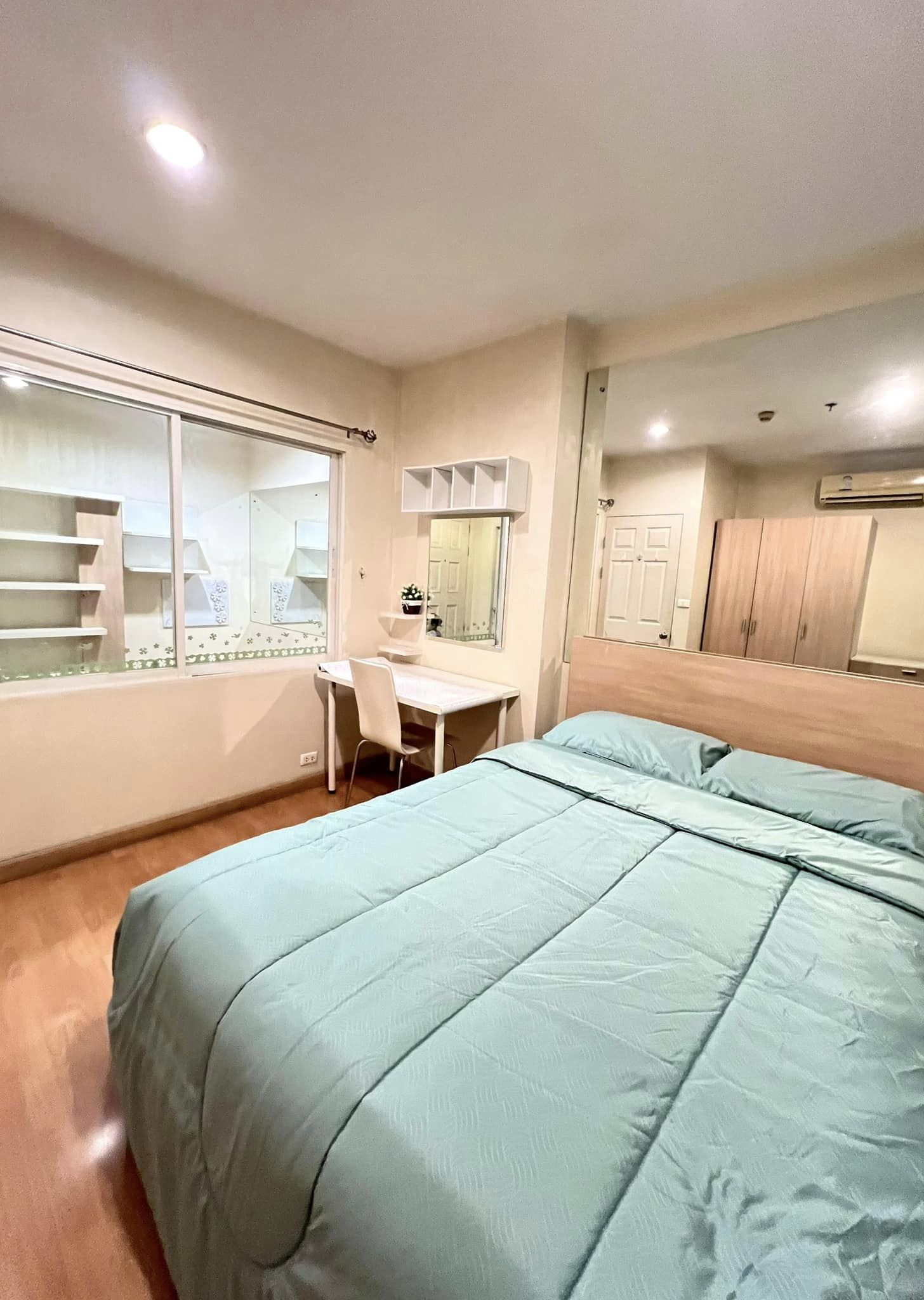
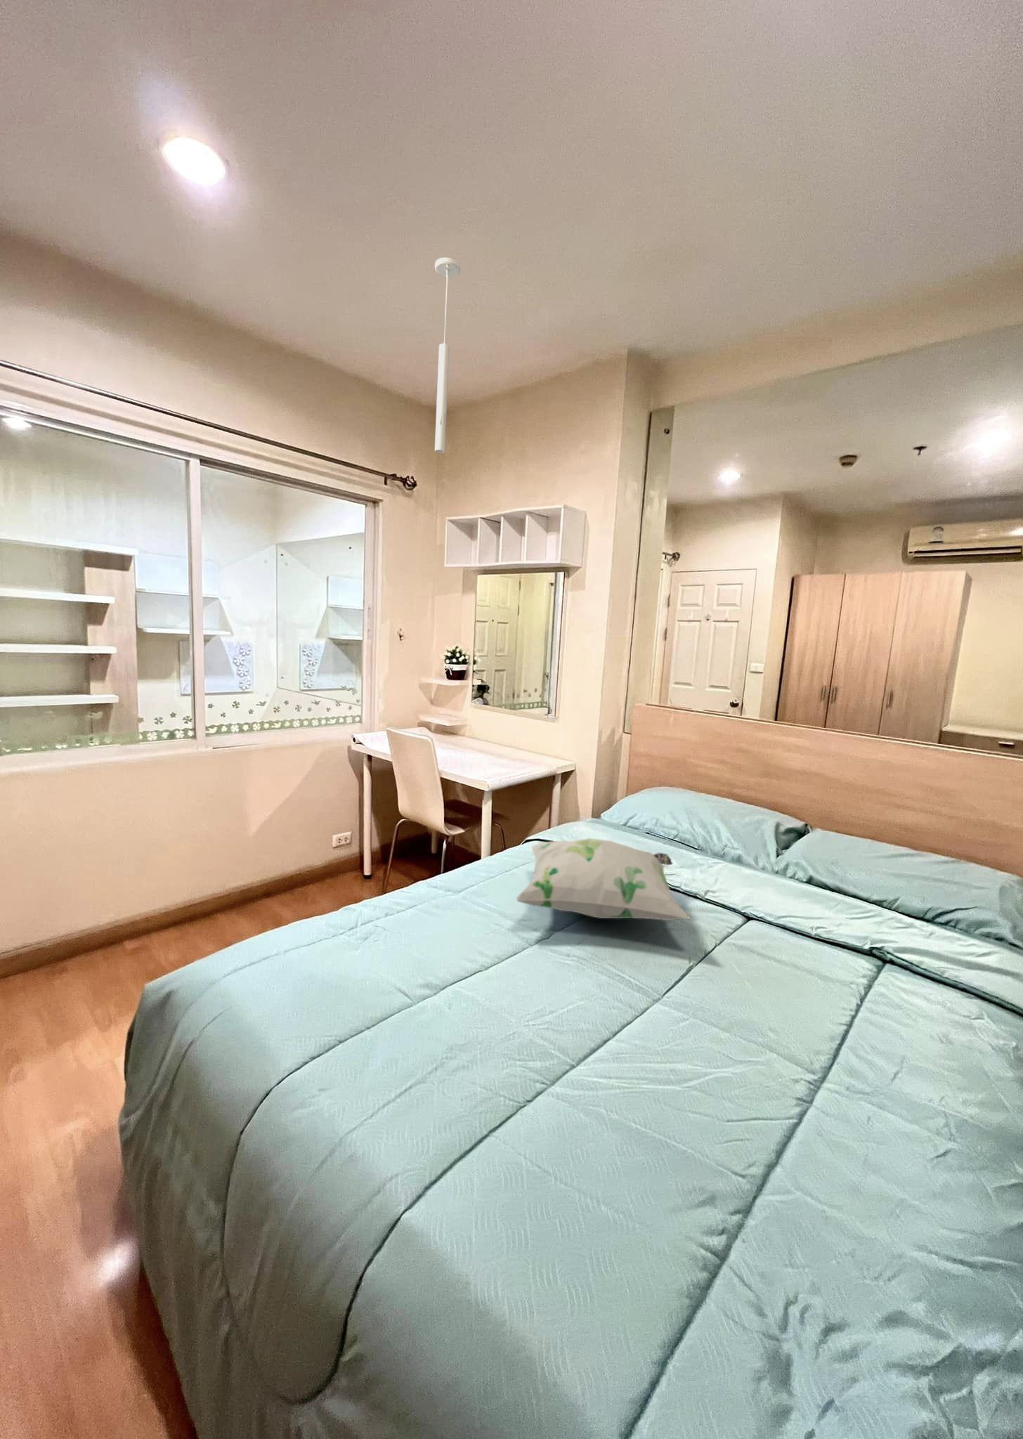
+ decorative pillow (601, 876)
+ ceiling light (443, 360)
